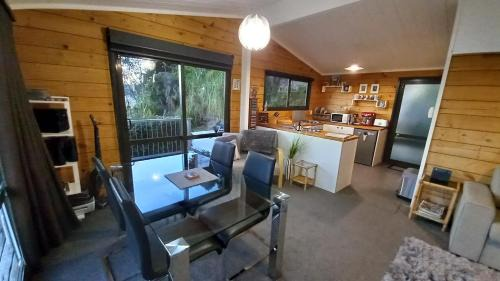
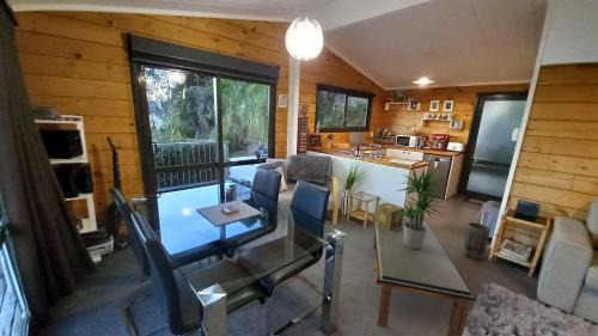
+ basket (476, 240)
+ decorative box (389, 215)
+ coffee table (404, 259)
+ potted plant (420, 207)
